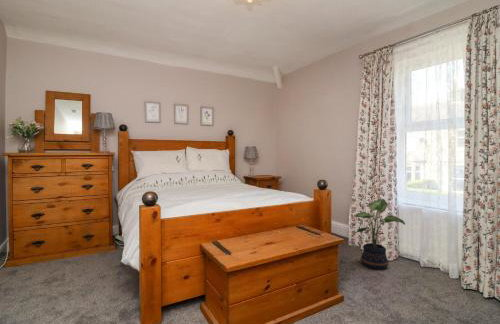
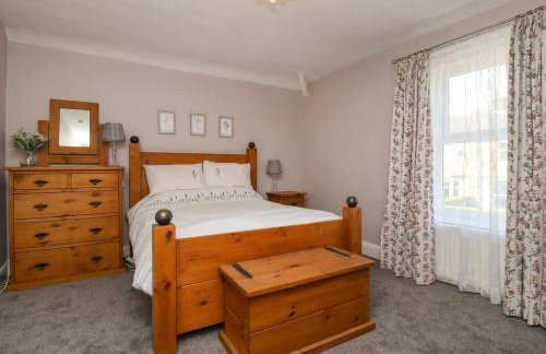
- potted plant (377, 232)
